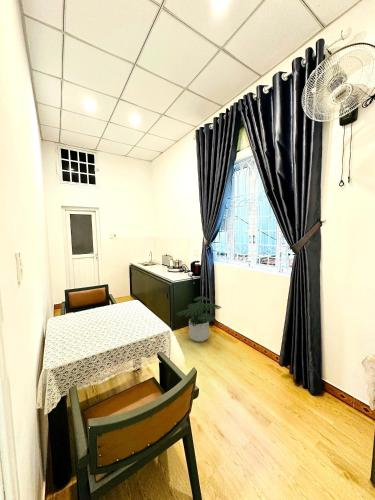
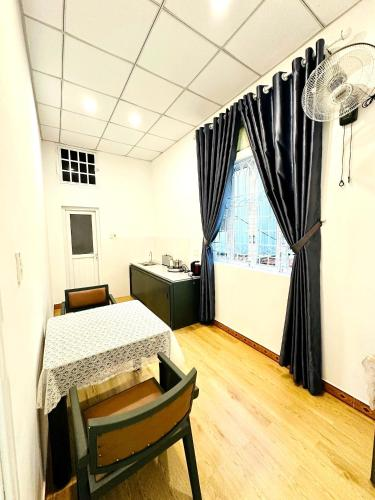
- potted plant (198, 319)
